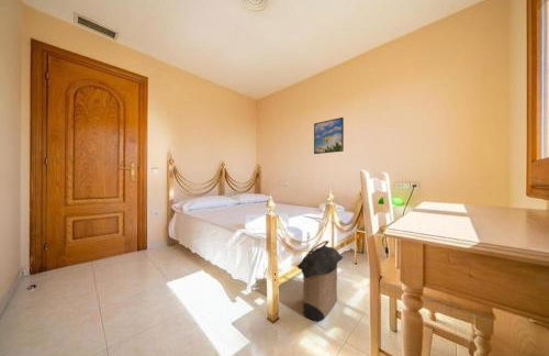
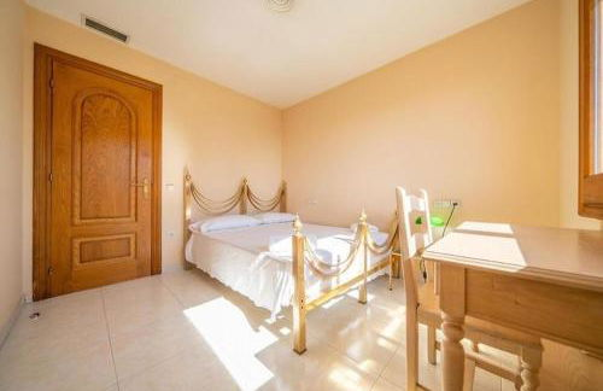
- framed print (327, 136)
- laundry hamper (320, 270)
